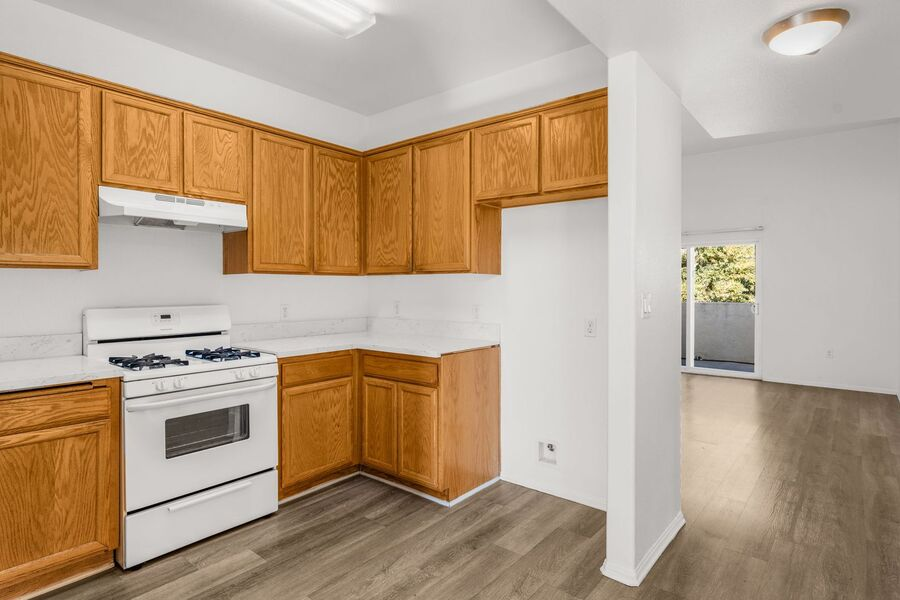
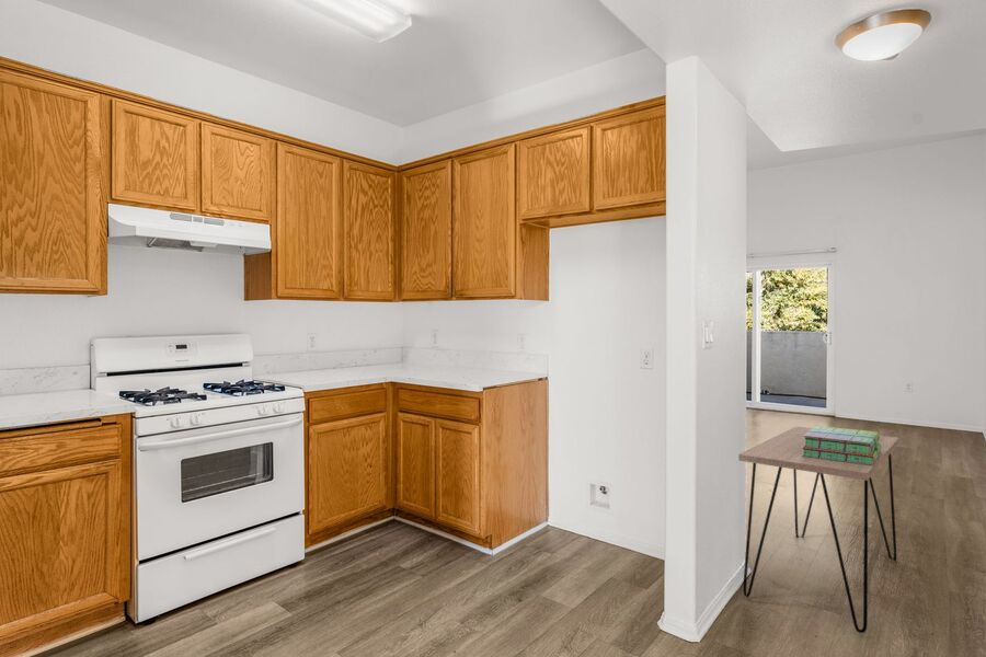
+ stack of books (841, 442)
+ desk (828, 511)
